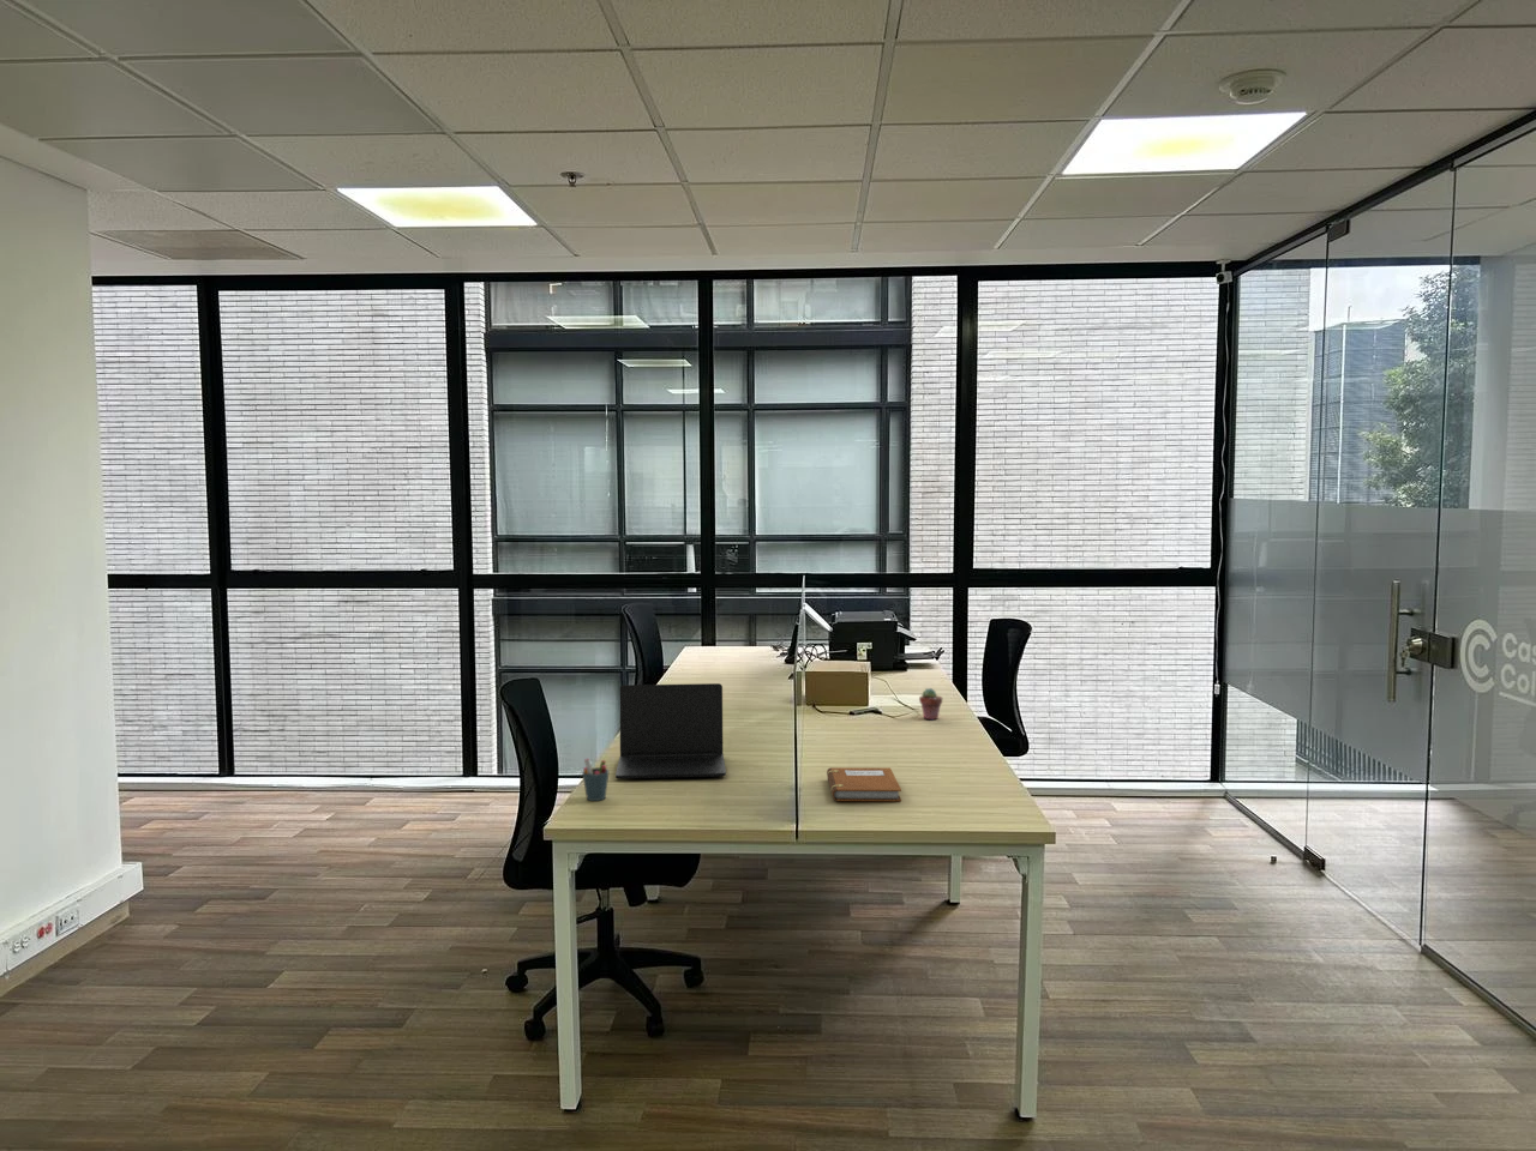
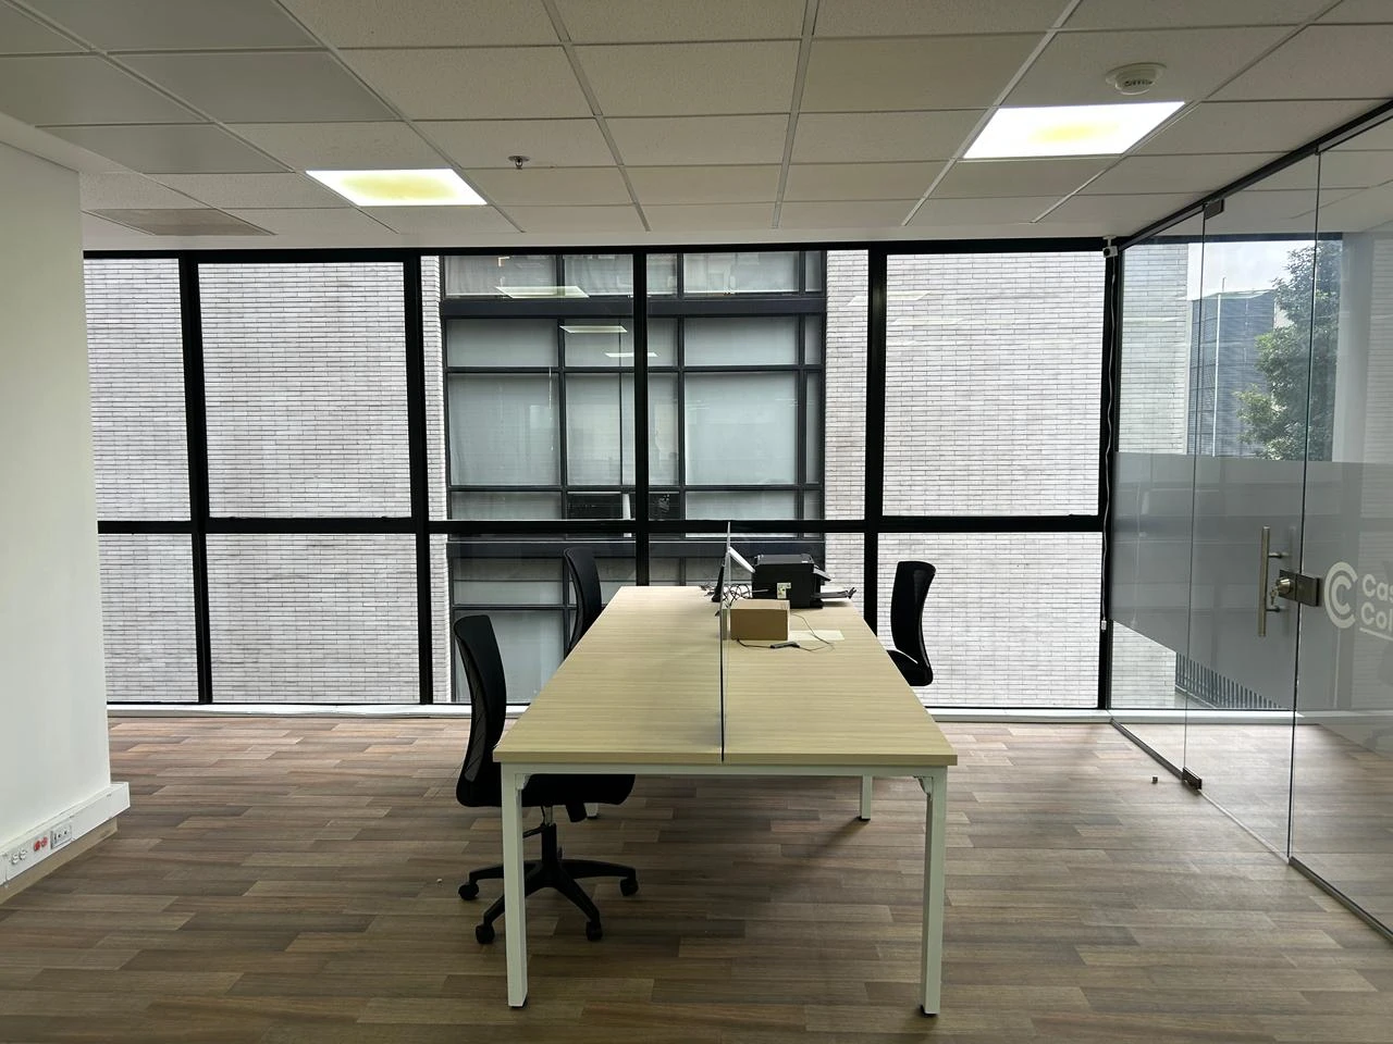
- laptop (671, 729)
- potted succulent (930, 702)
- notebook (861, 783)
- pen holder (595, 777)
